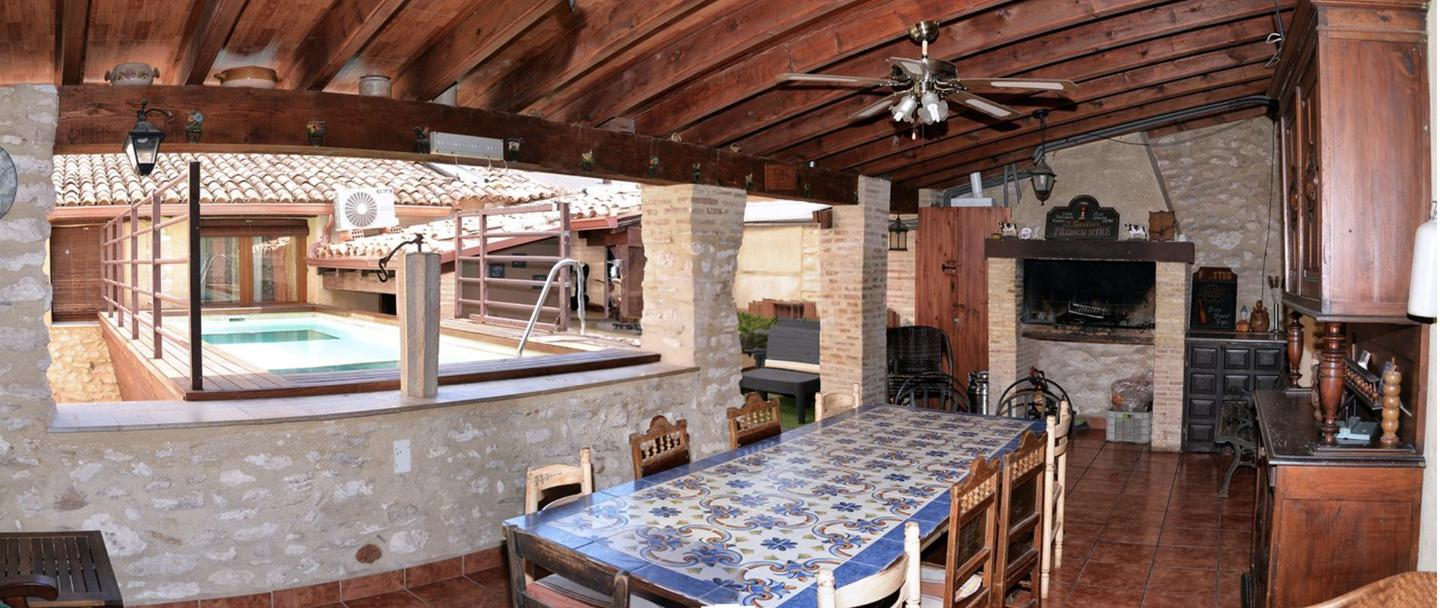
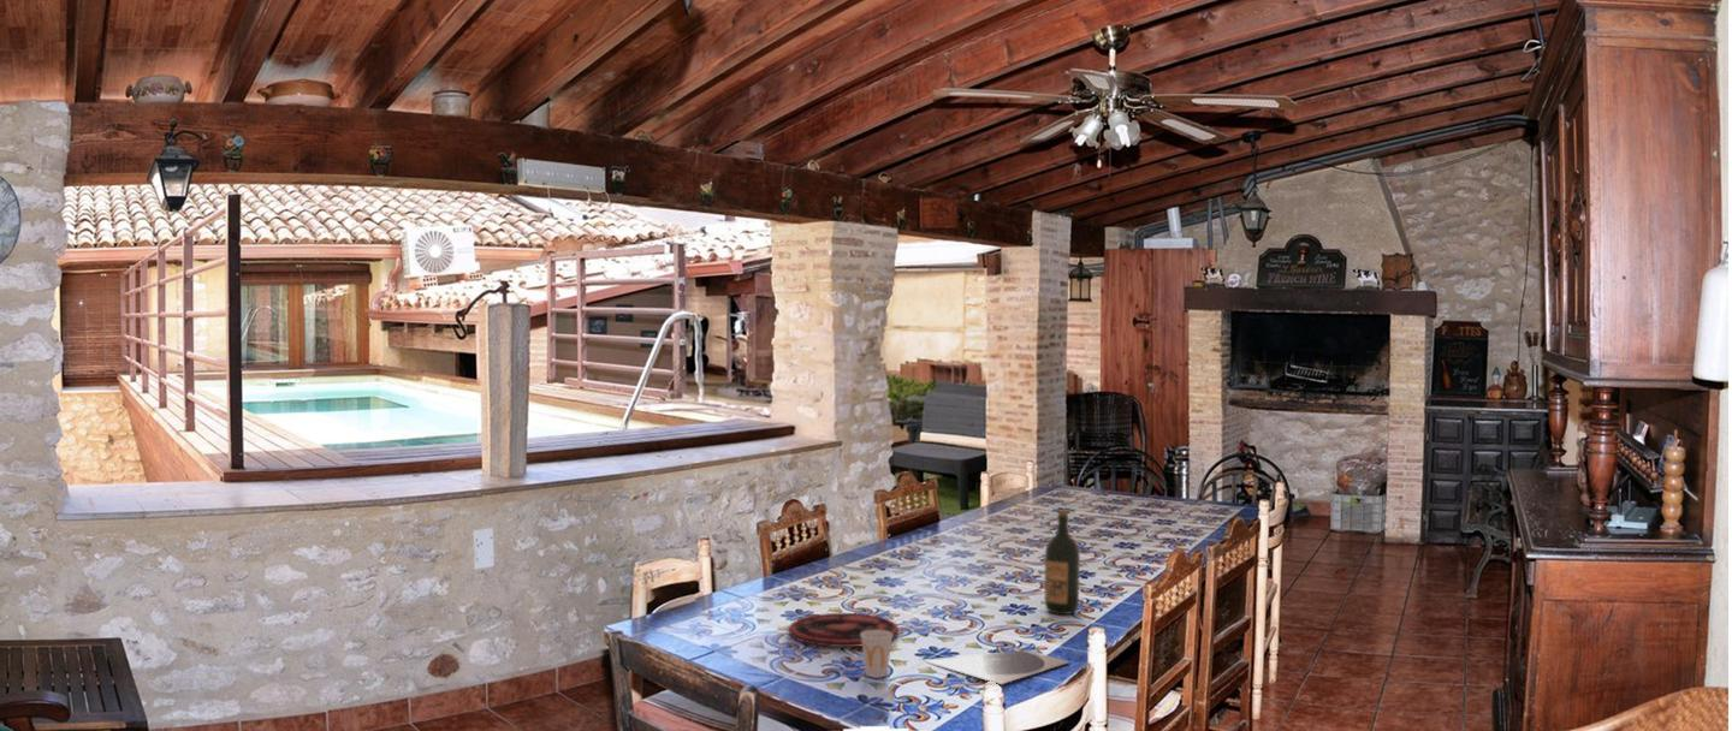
+ cup (876, 654)
+ plate (993, 660)
+ plate (843, 628)
+ wine bottle (1062, 560)
